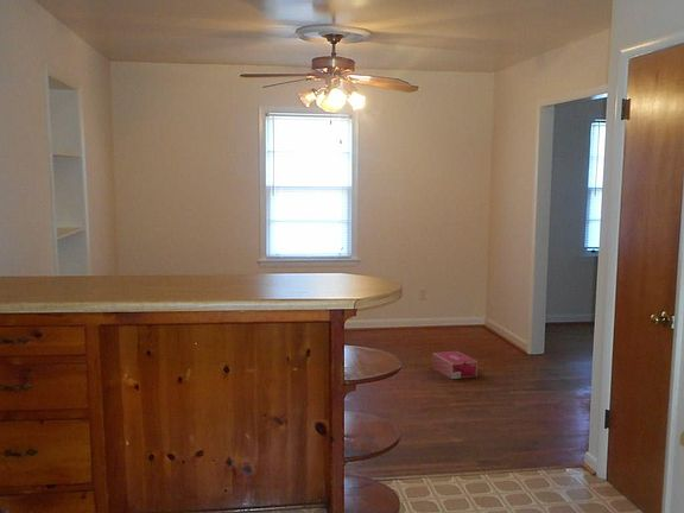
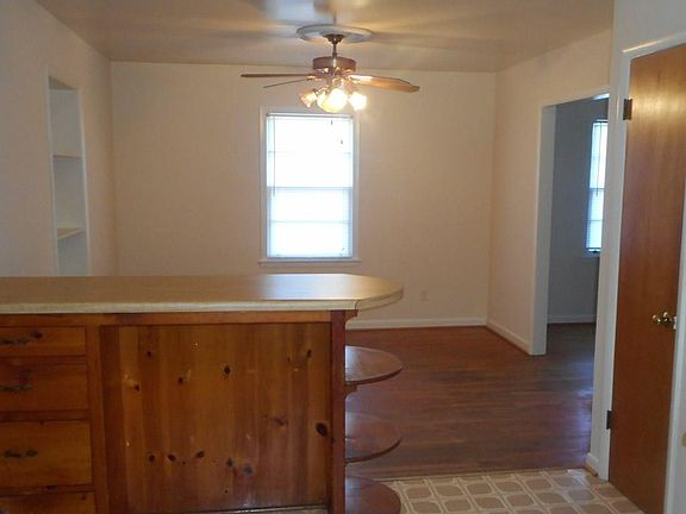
- shoe box (454, 363)
